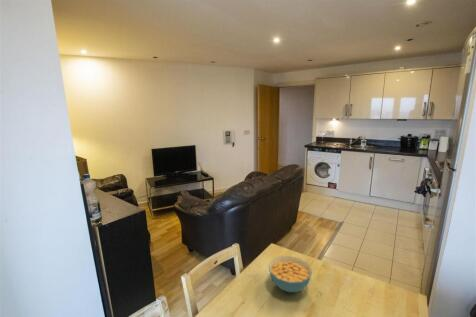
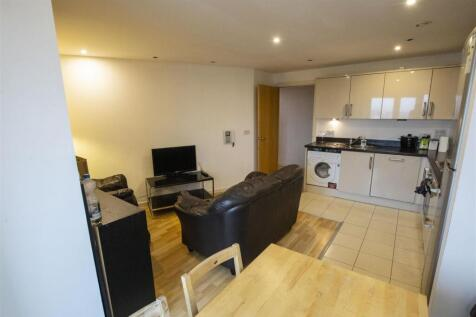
- cereal bowl (289, 277)
